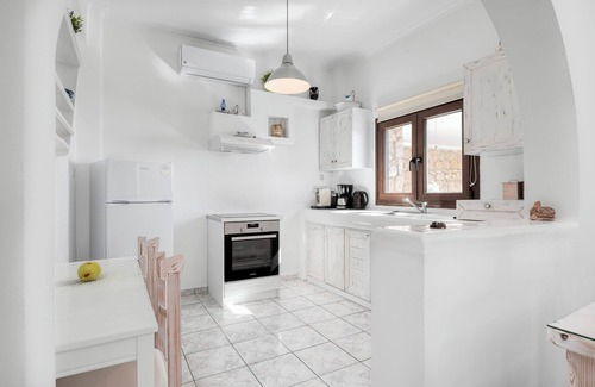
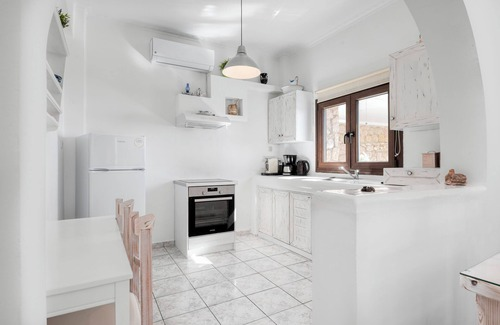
- fruit (89, 270)
